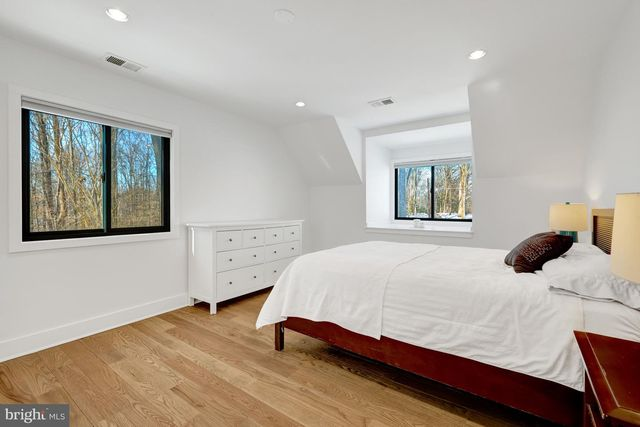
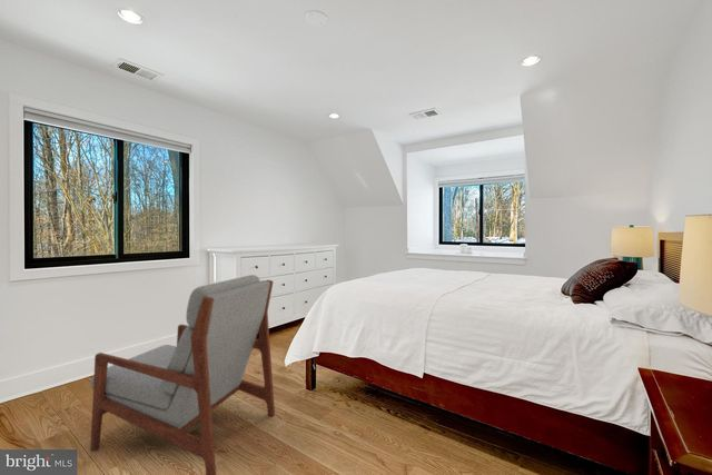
+ armchair (186, 354)
